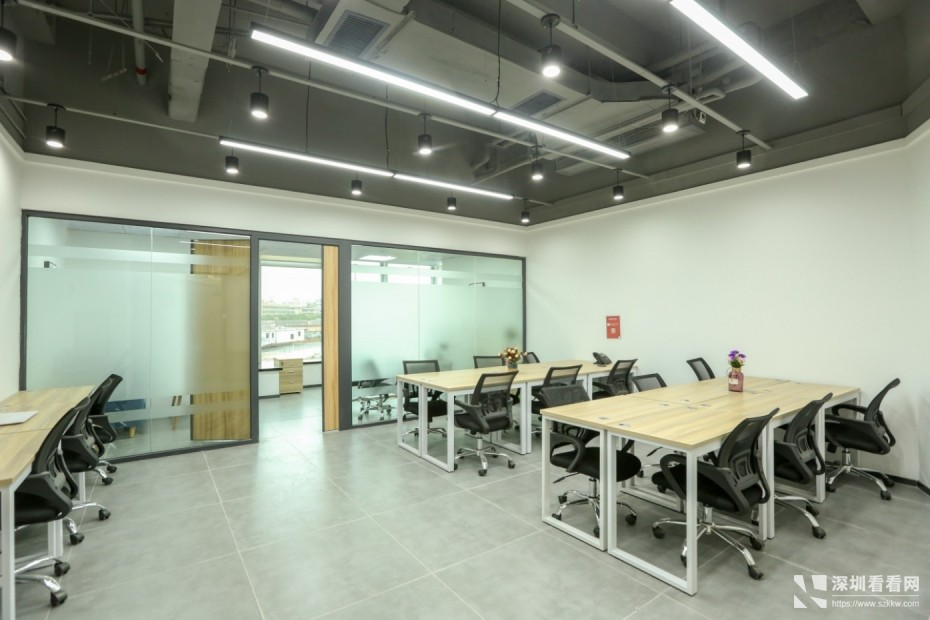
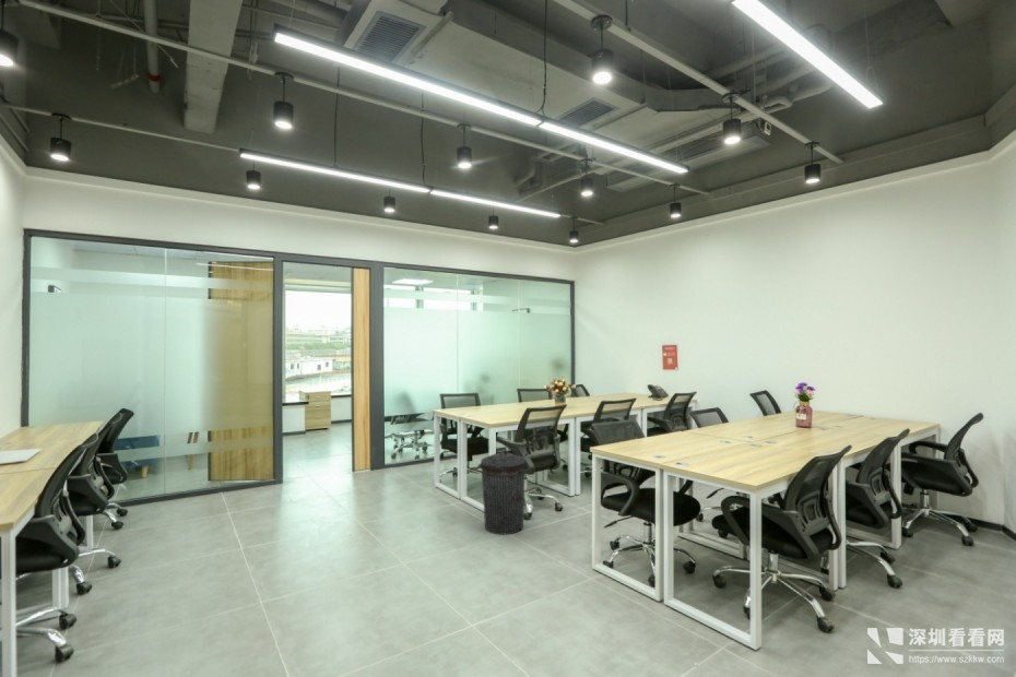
+ trash can (504, 488)
